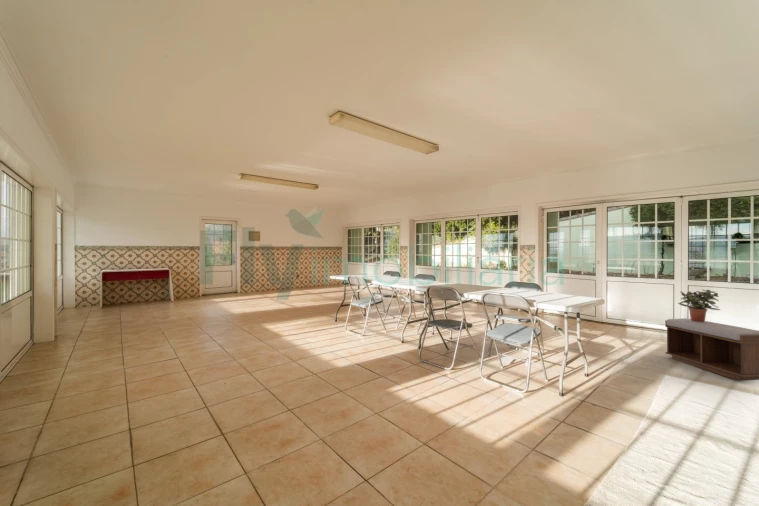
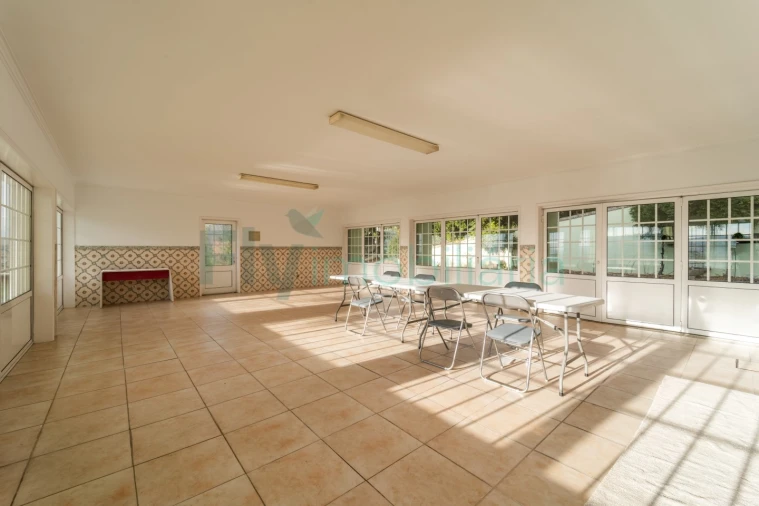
- potted plant (697, 305)
- bench (714, 346)
